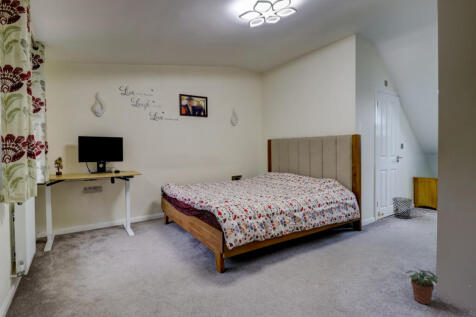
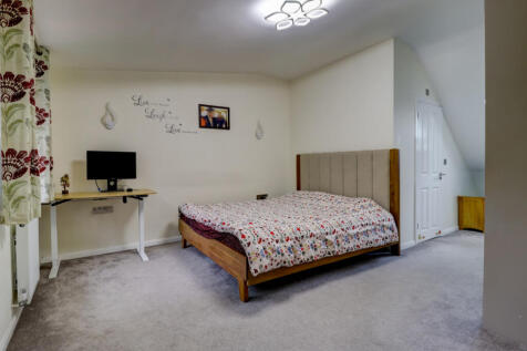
- waste bin (402, 208)
- potted plant (422, 286)
